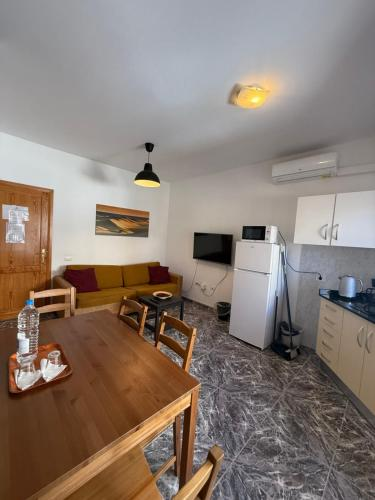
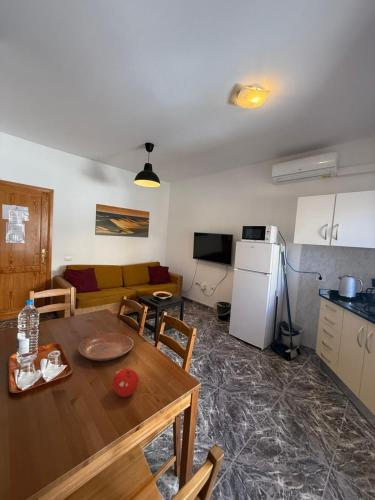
+ fruit (125, 380)
+ bowl (106, 347)
